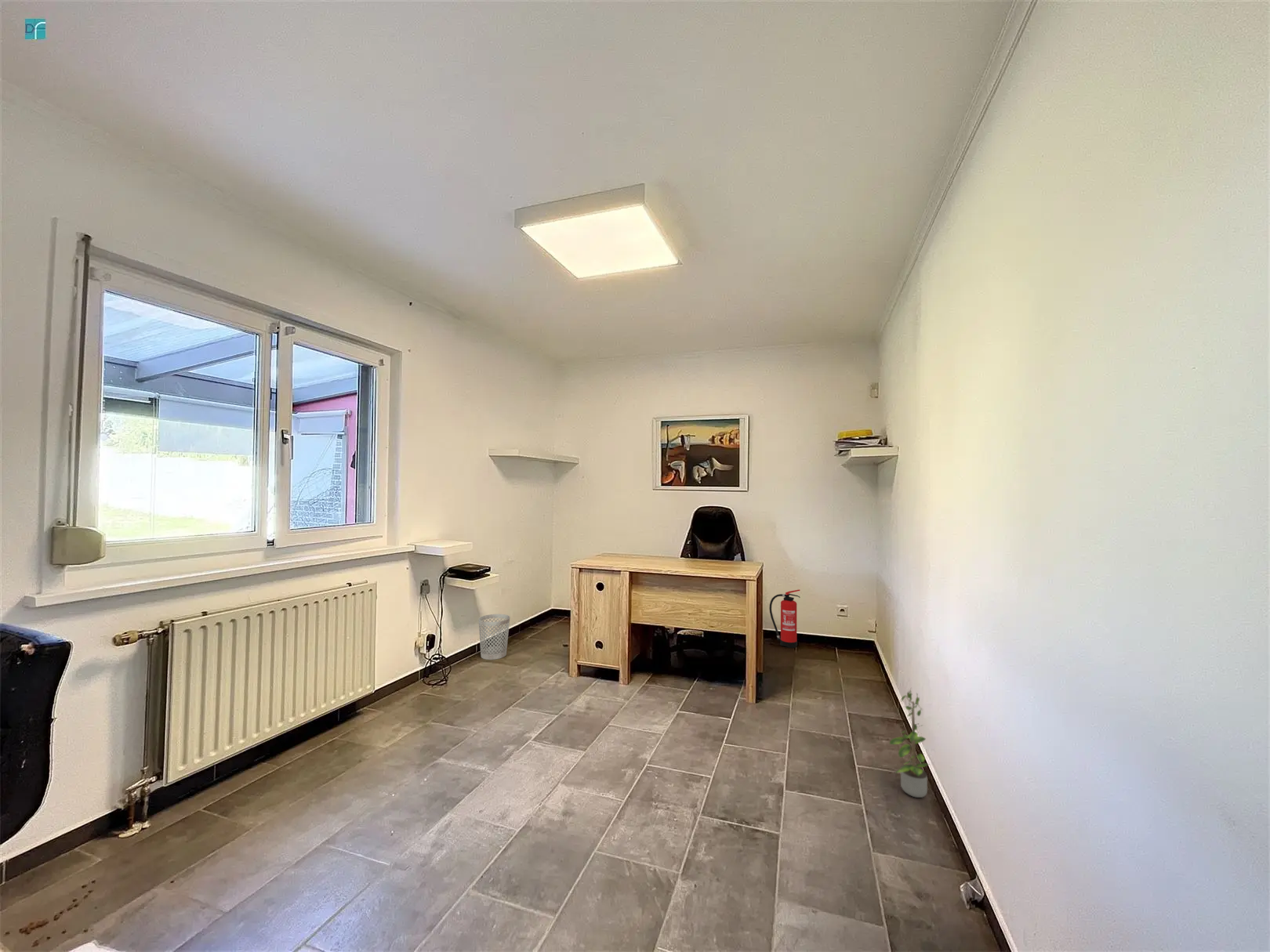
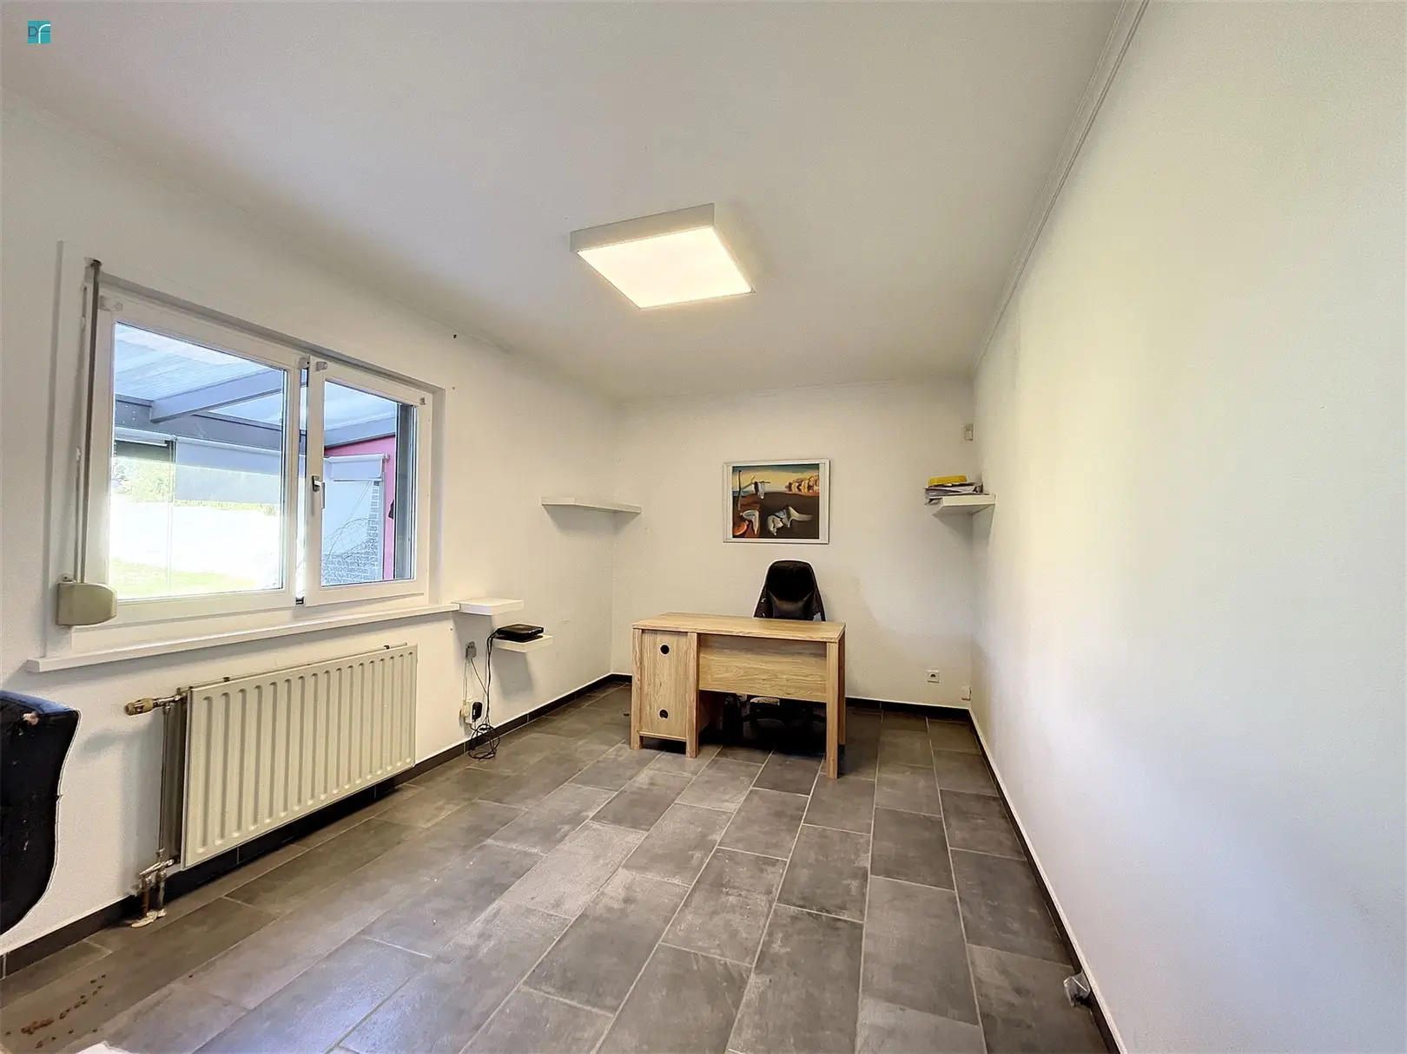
- fire extinguisher (784, 617)
- wastebasket (494, 636)
- potted plant (911, 744)
